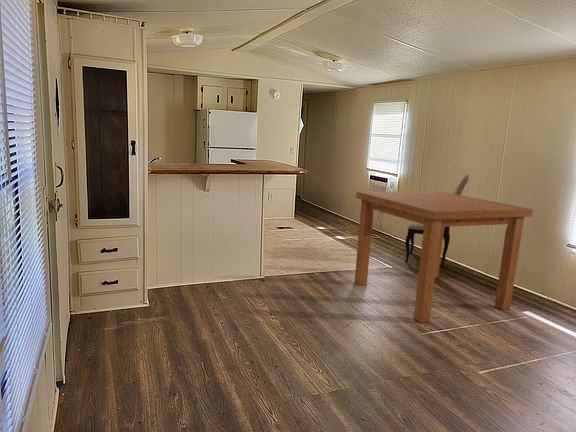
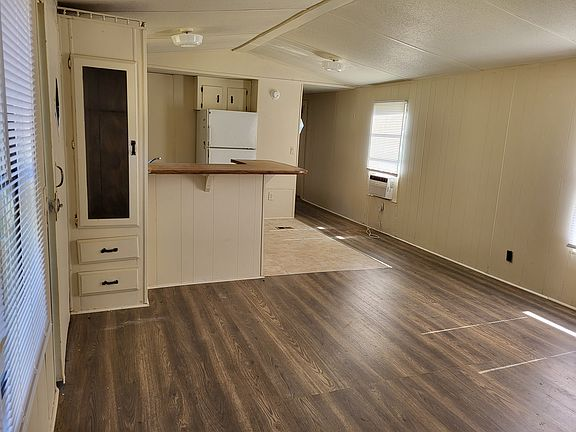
- dining table (433, 248)
- dining chair (423, 225)
